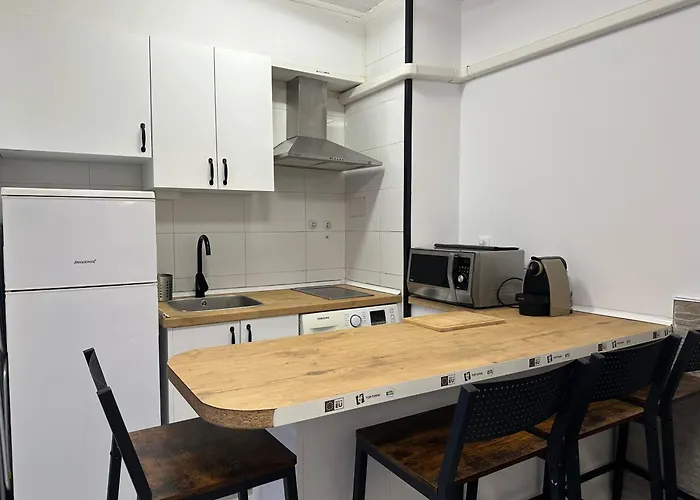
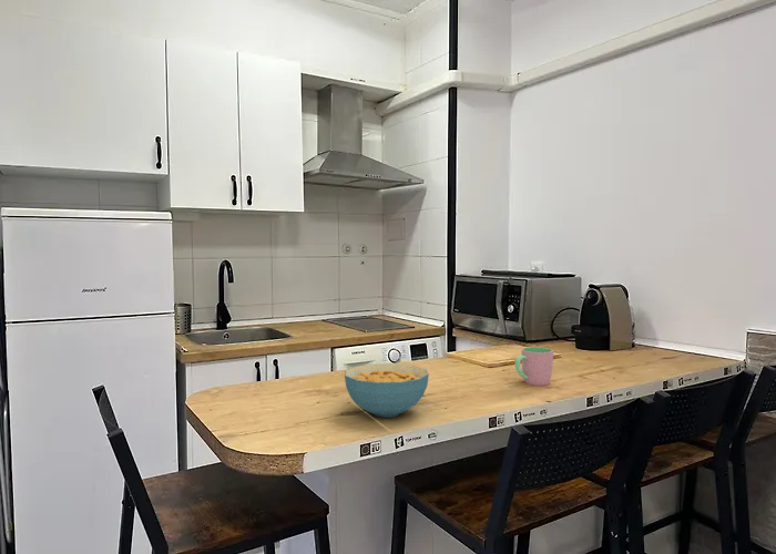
+ cereal bowl (386, 392)
+ cup (532, 367)
